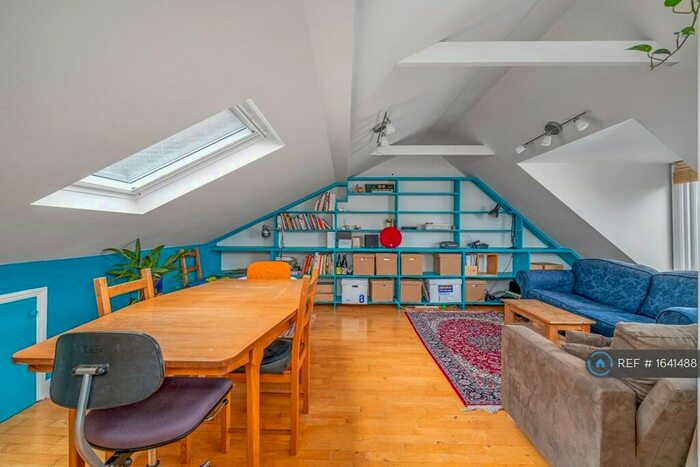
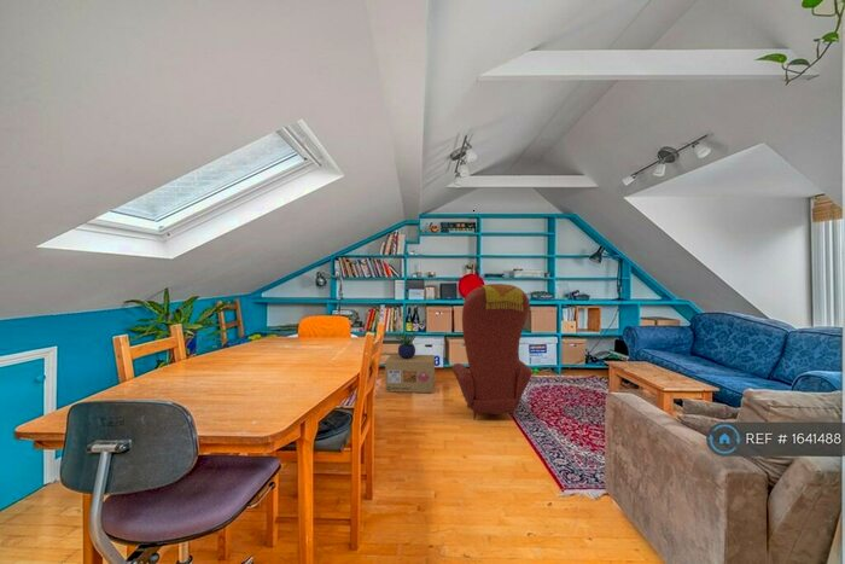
+ cardboard box (410, 372)
+ armchair (493, 350)
+ potted plant (407, 343)
